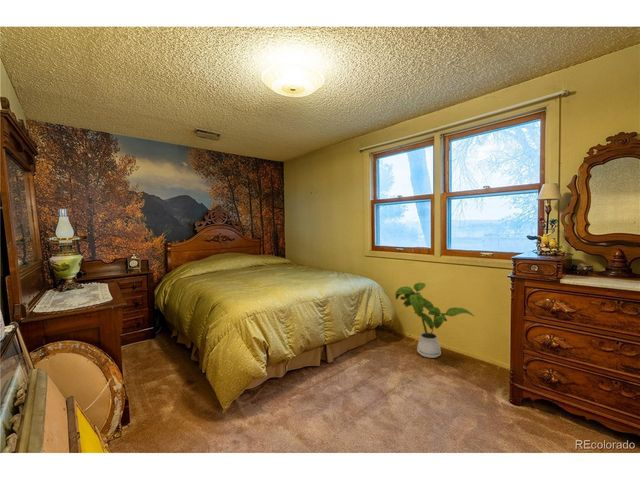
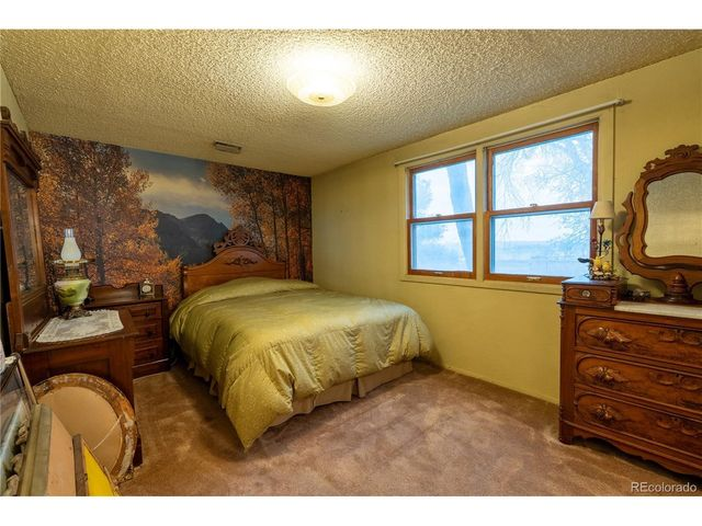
- house plant (425, 321)
